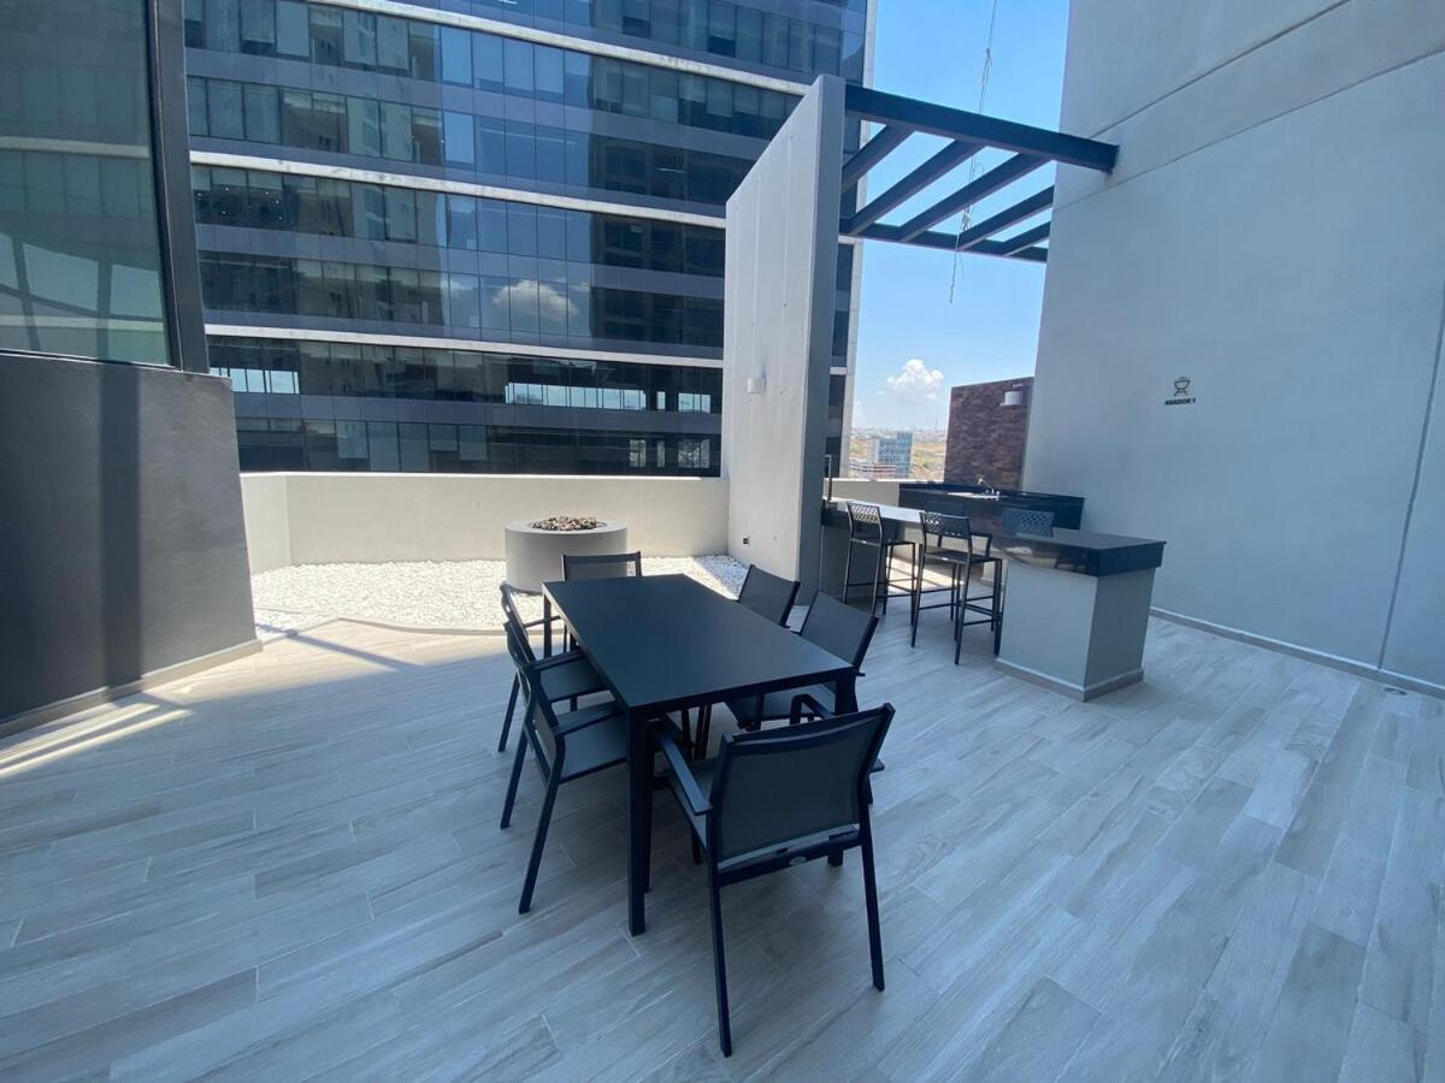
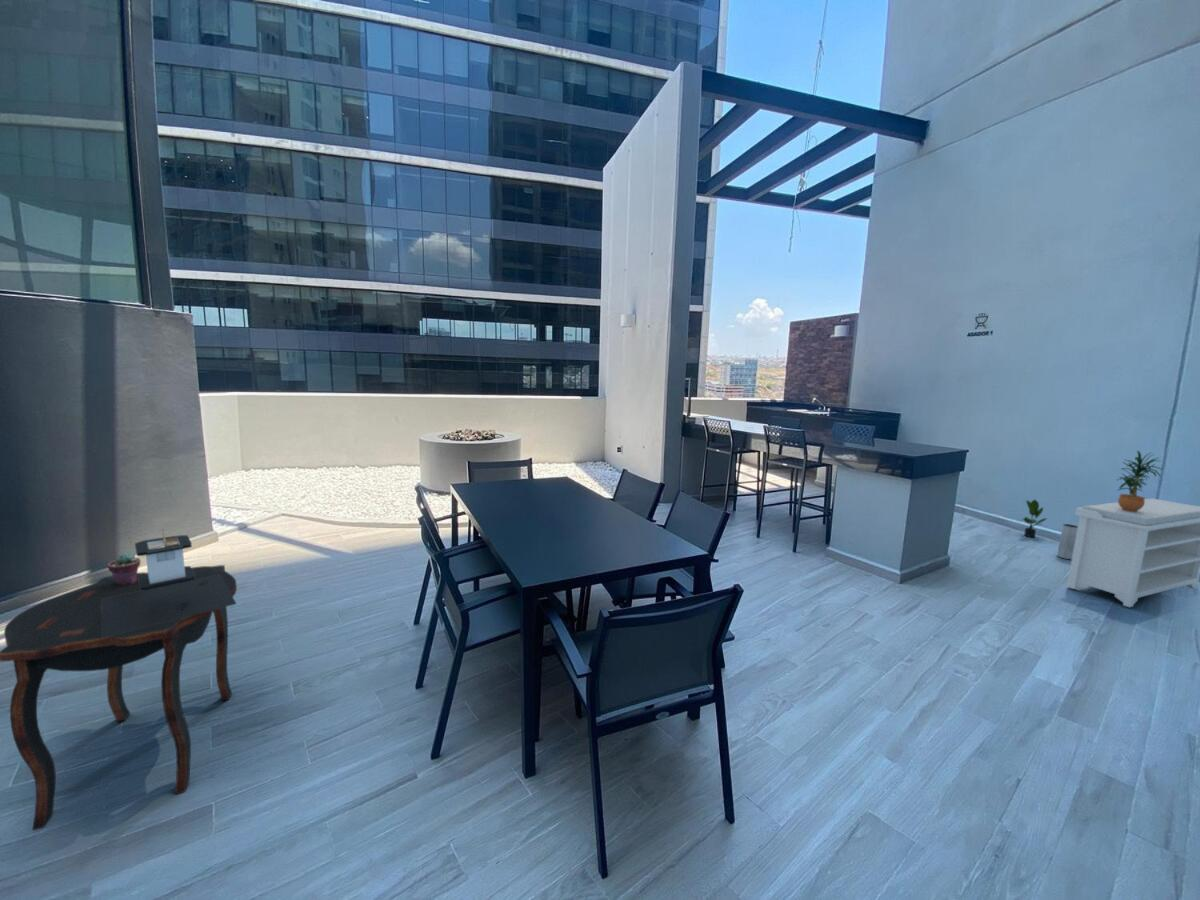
+ side table (137, 660)
+ vase (1068, 541)
+ potted succulent (124, 567)
+ potted plant (1031, 518)
+ potted plant (1137, 481)
+ lantern (165, 566)
+ bench (1140, 548)
